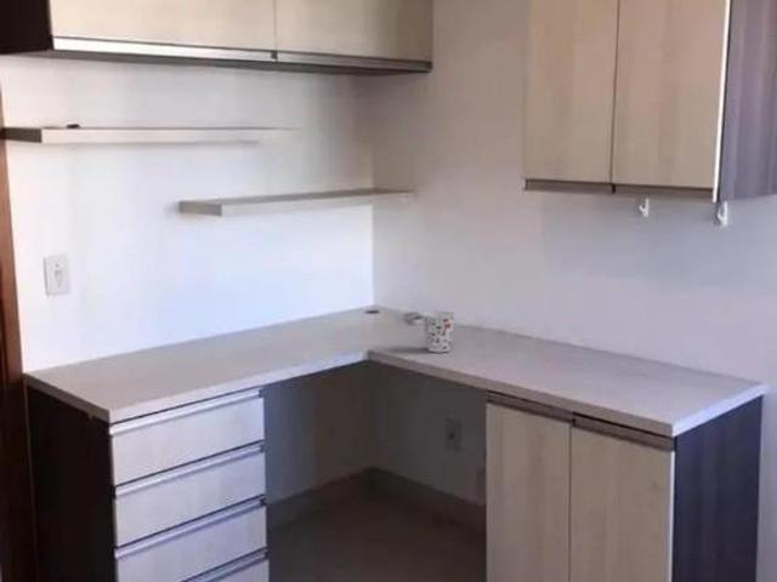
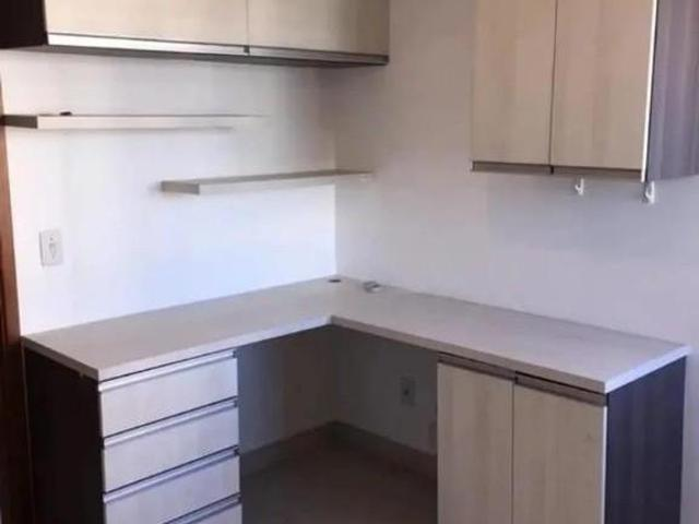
- cup (438, 331)
